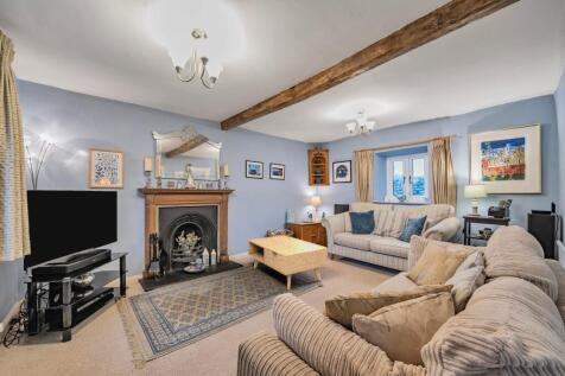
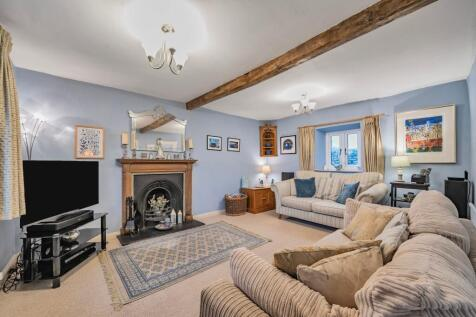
- coffee table (284, 259)
